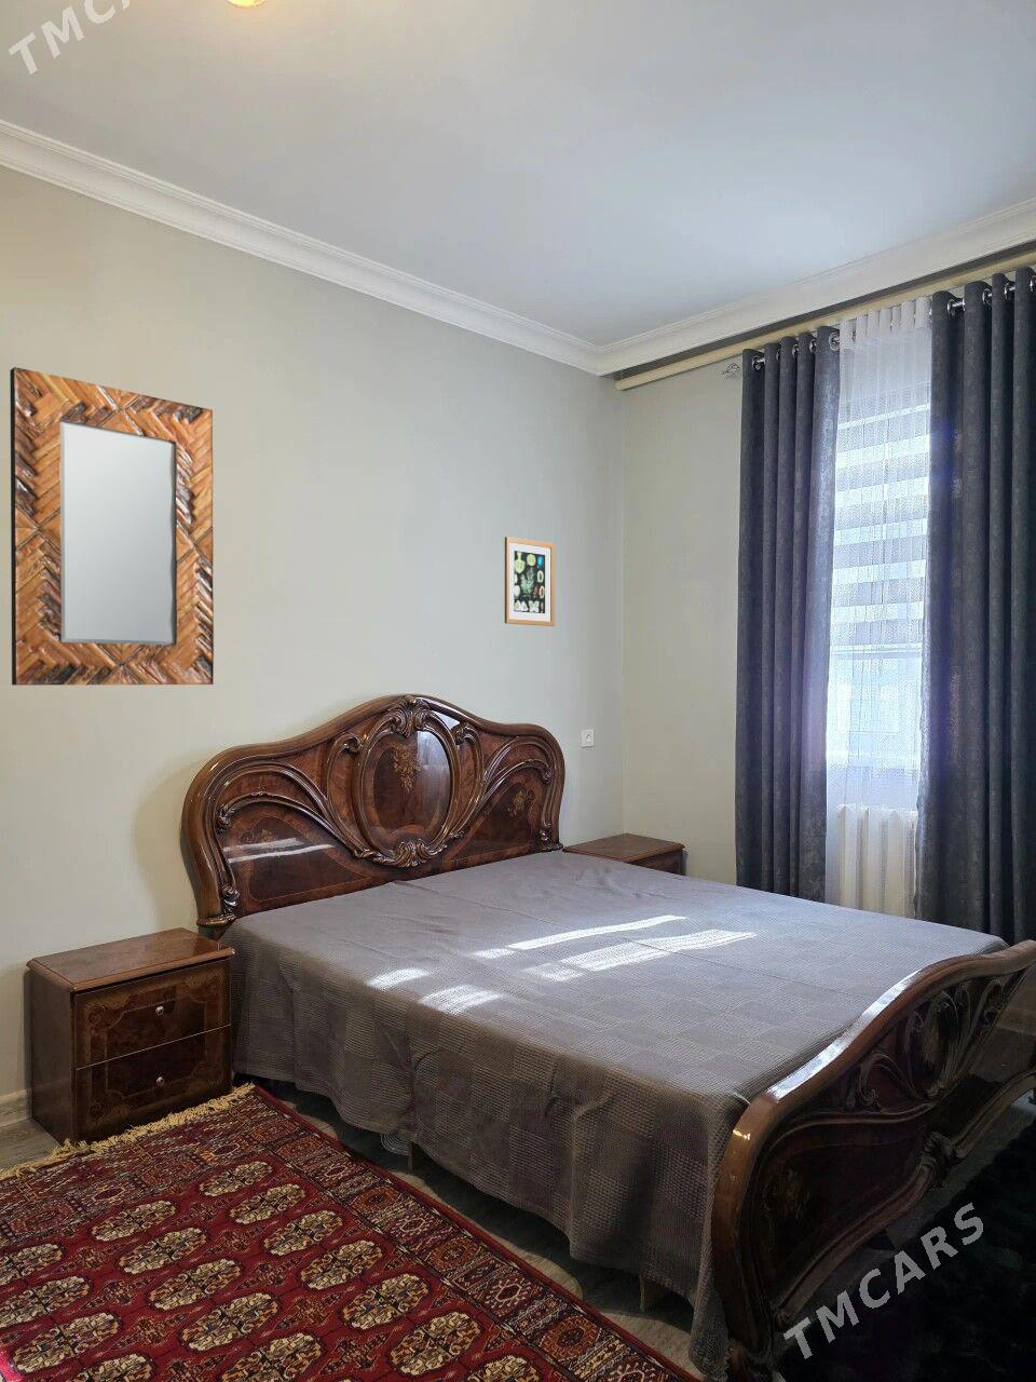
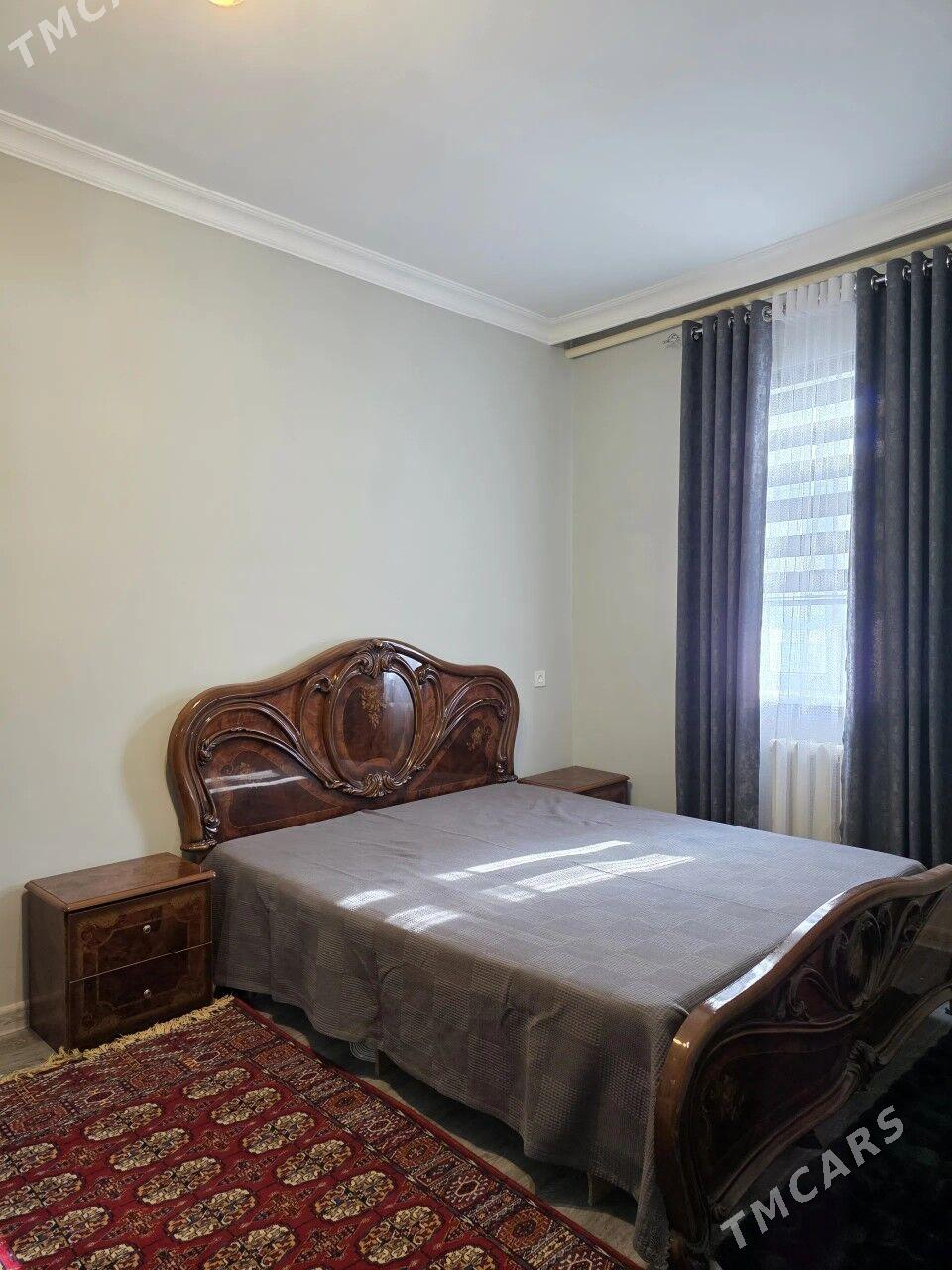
- wall art (530, 582)
- home mirror (119, 538)
